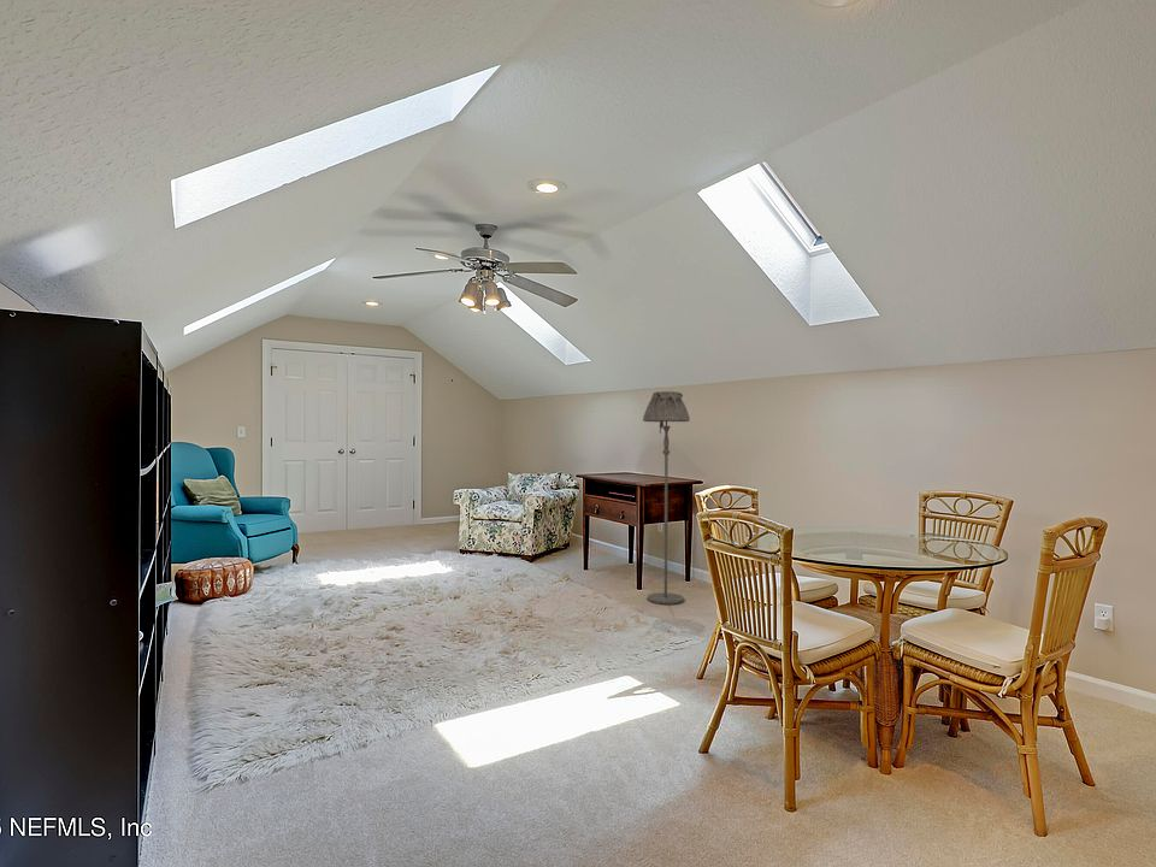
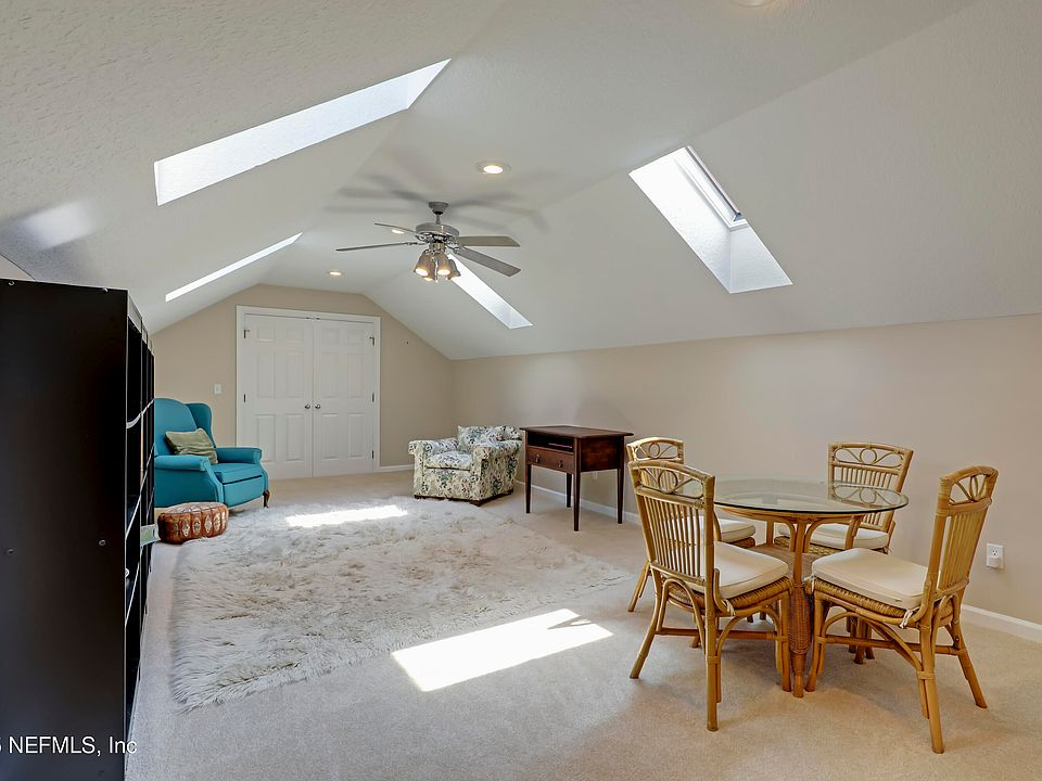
- floor lamp (665, 495)
